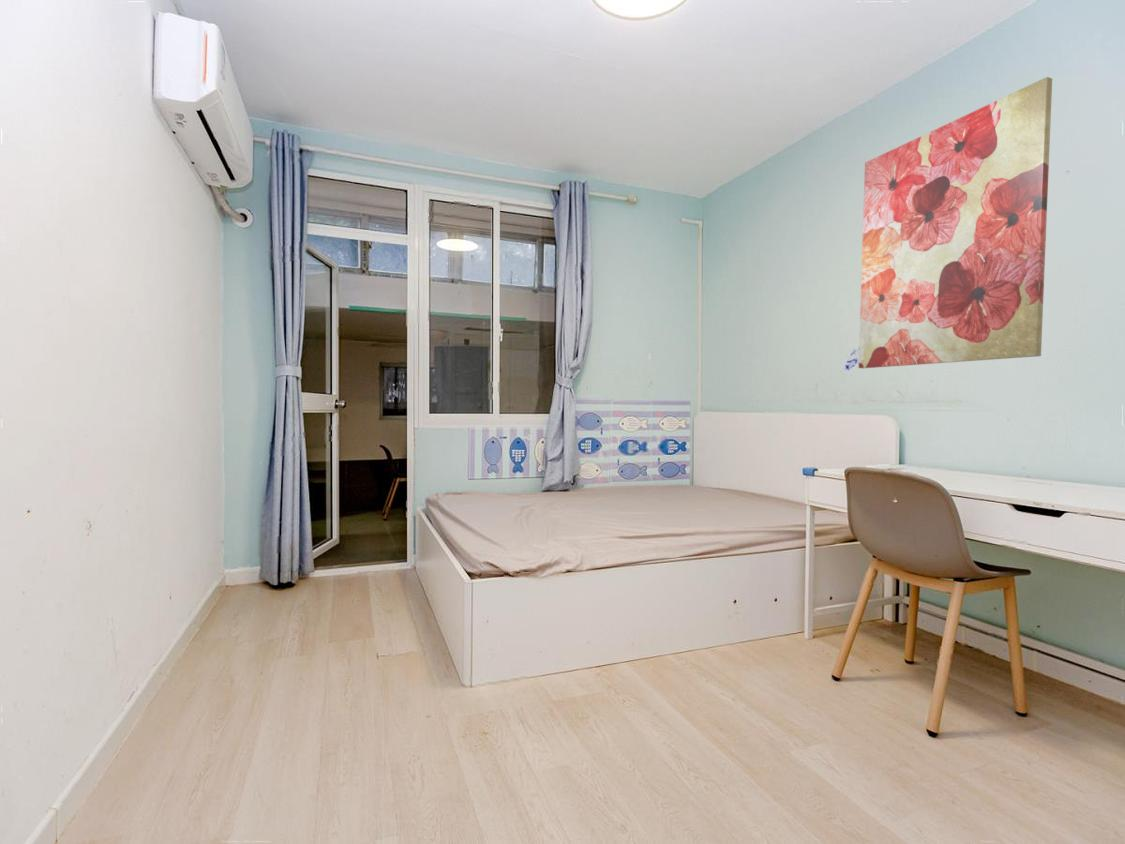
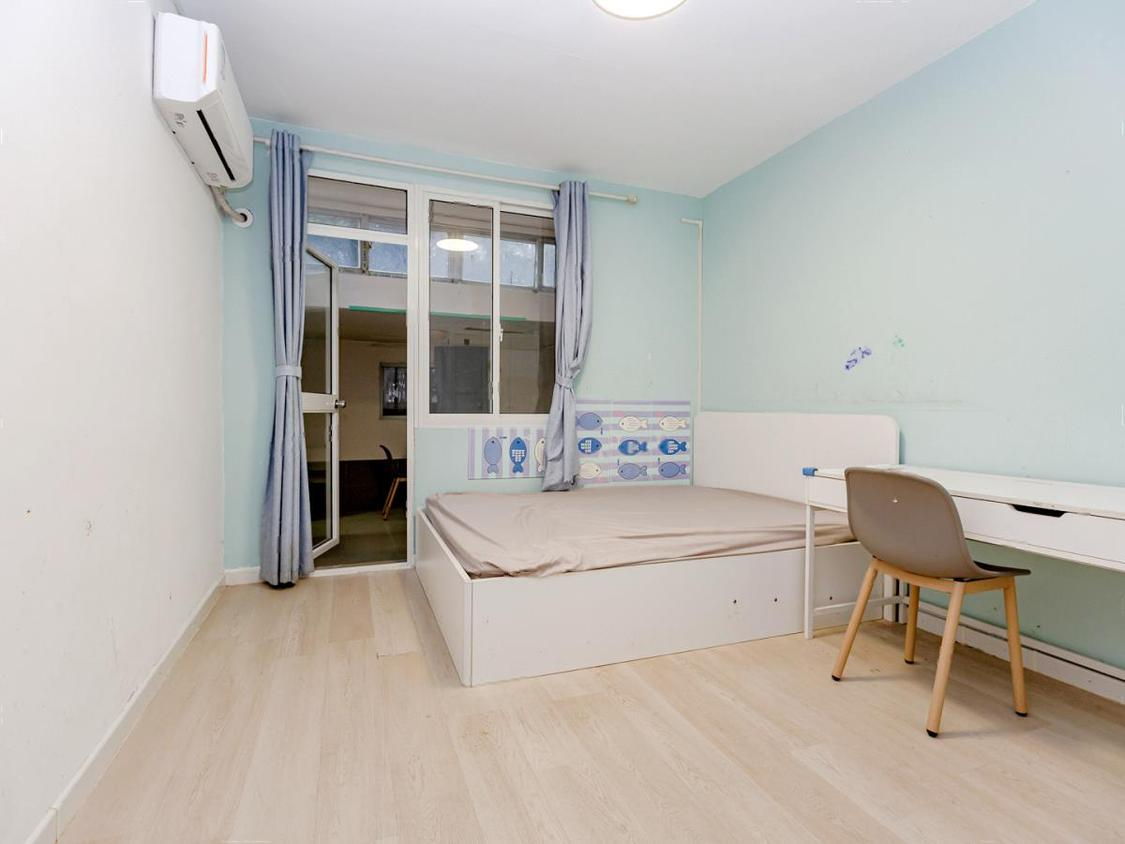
- wall art (940, 245)
